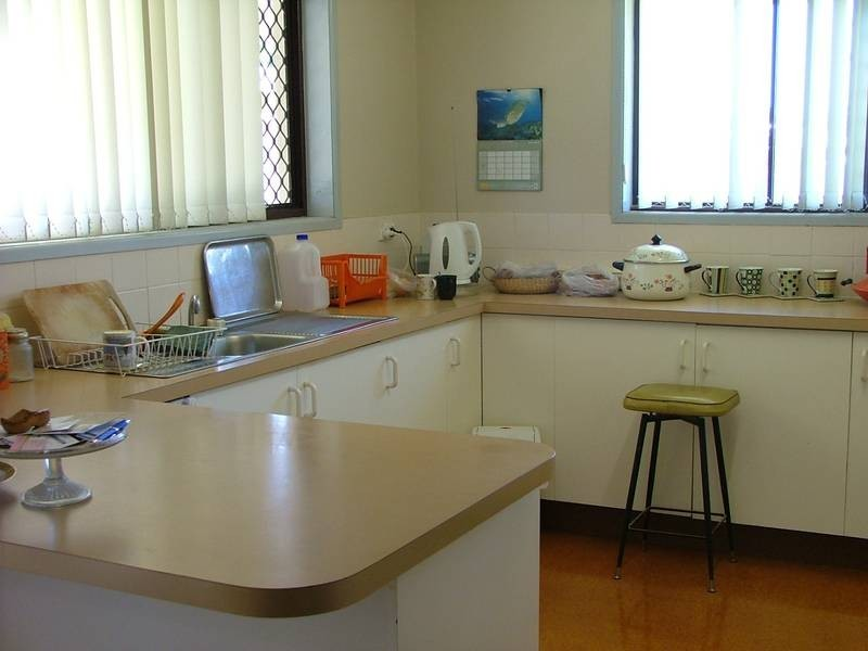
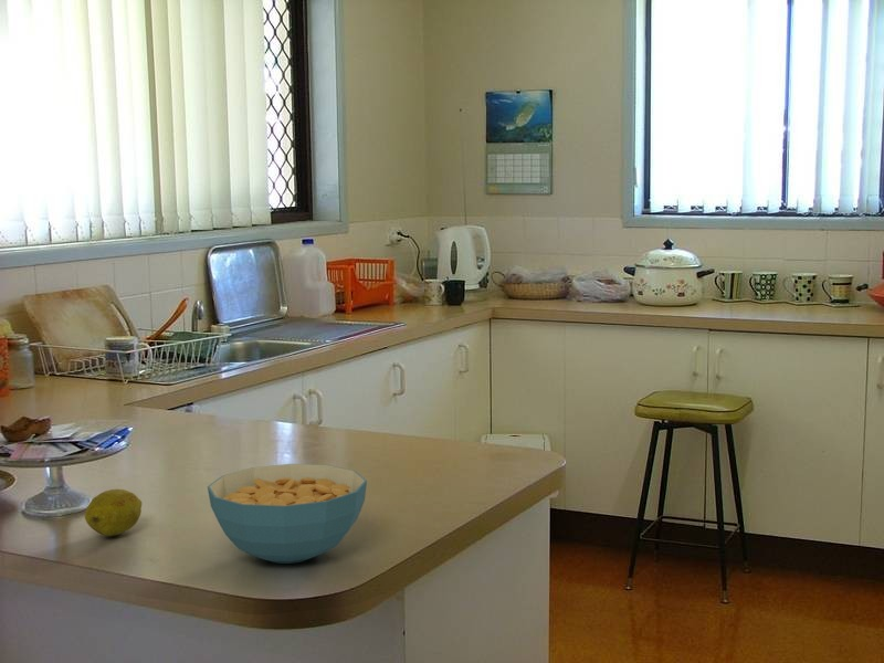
+ cereal bowl (288, 520)
+ fruit (115, 512)
